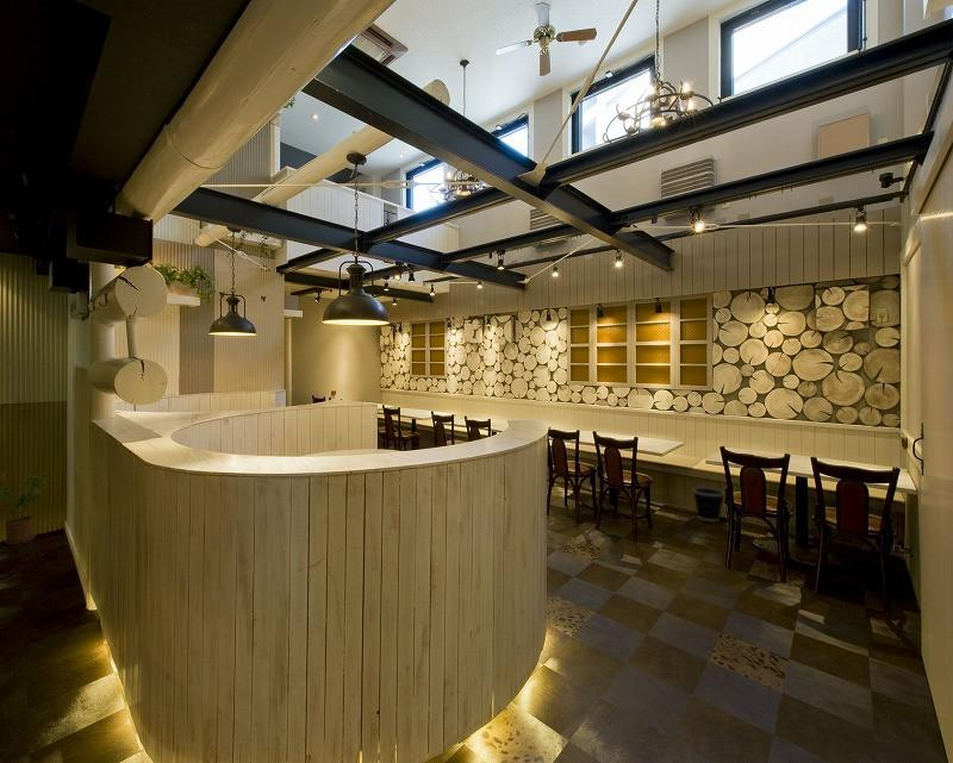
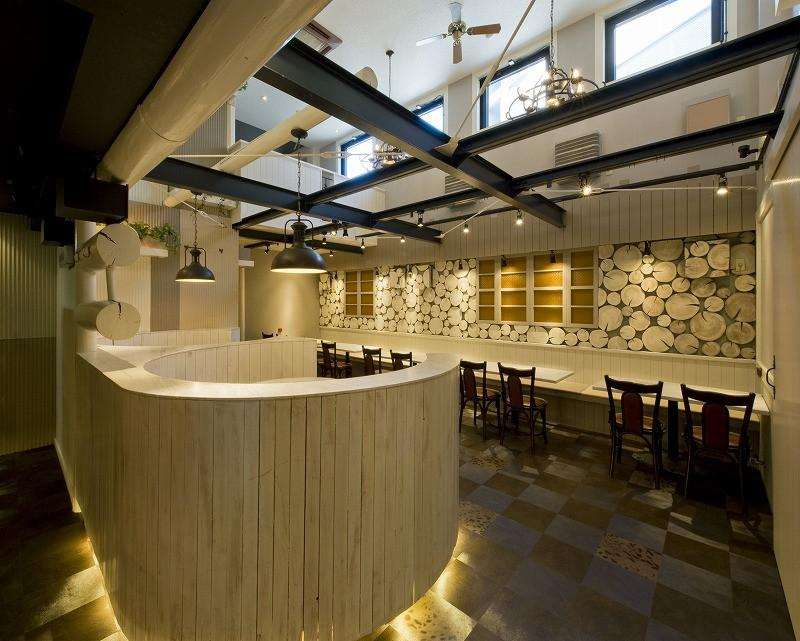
- house plant (23, 509)
- wastebasket (708, 504)
